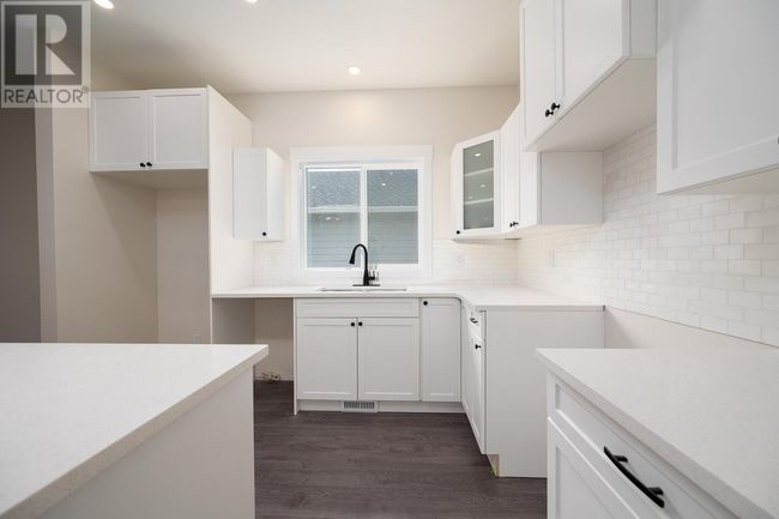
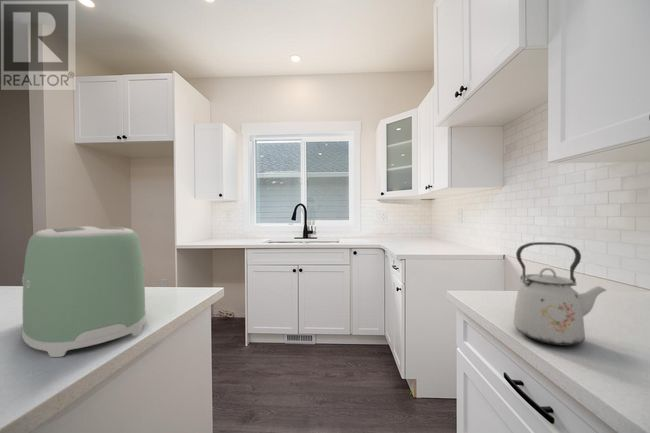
+ kettle (559, 290)
+ toaster (87, 276)
